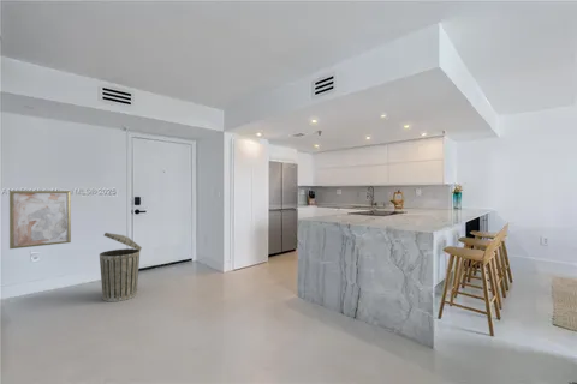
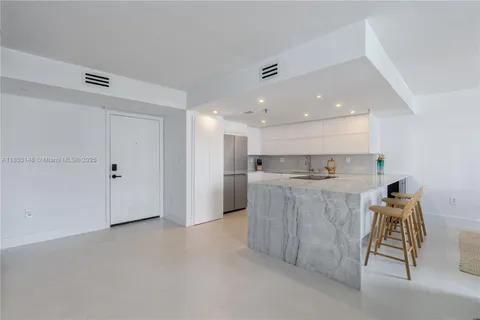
- trash can (120, 263)
- wall art (41, 217)
